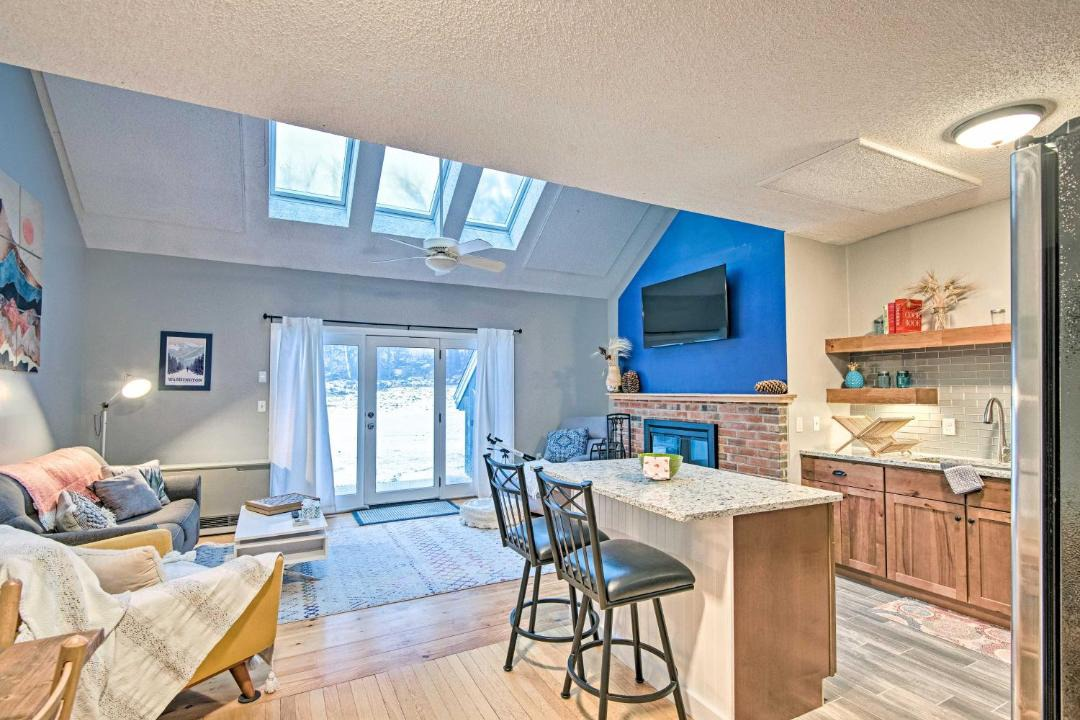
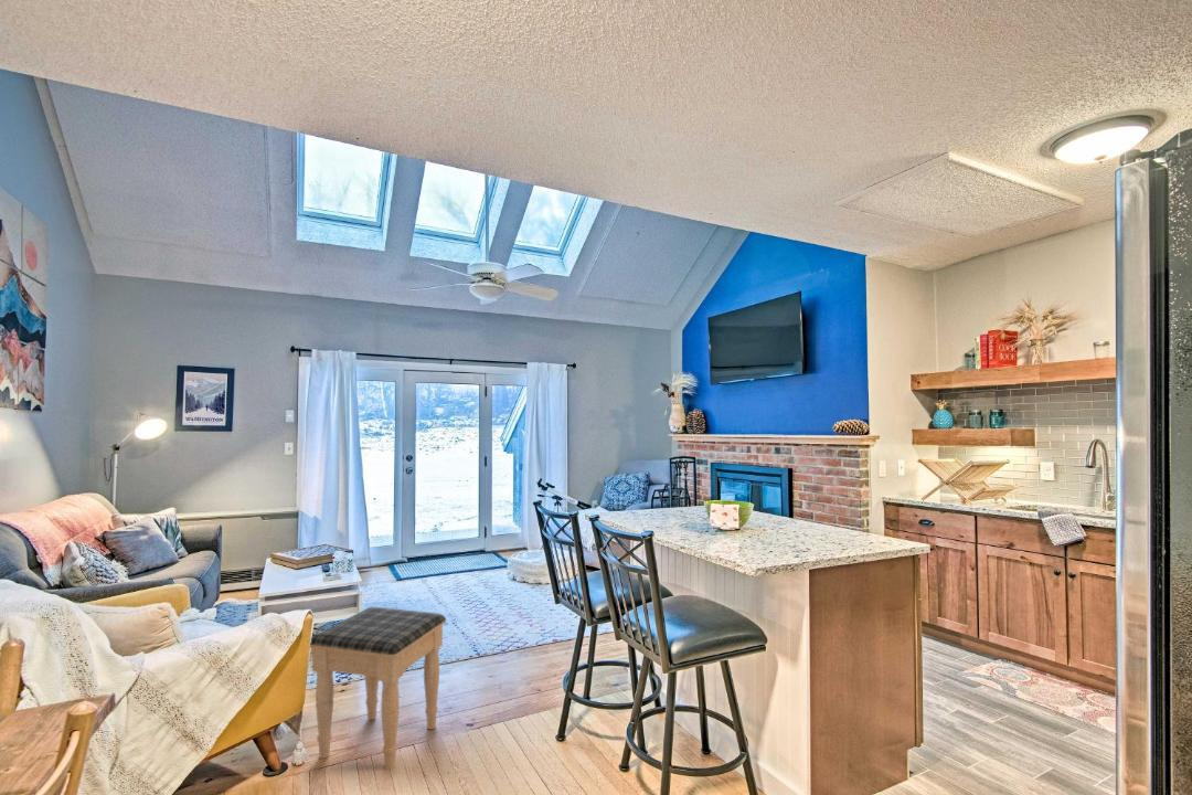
+ footstool (380, 680)
